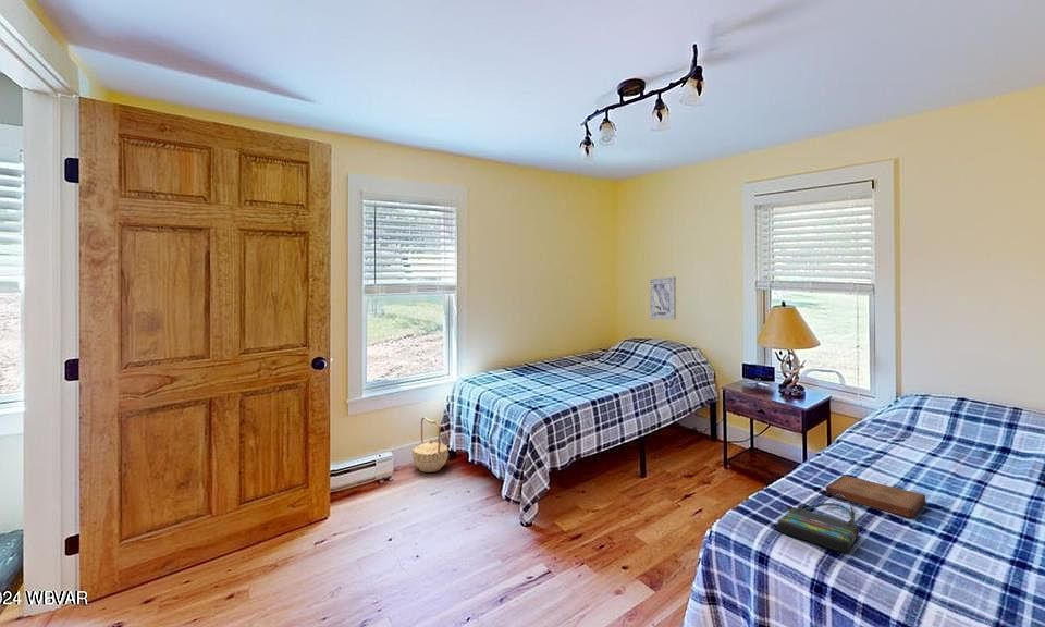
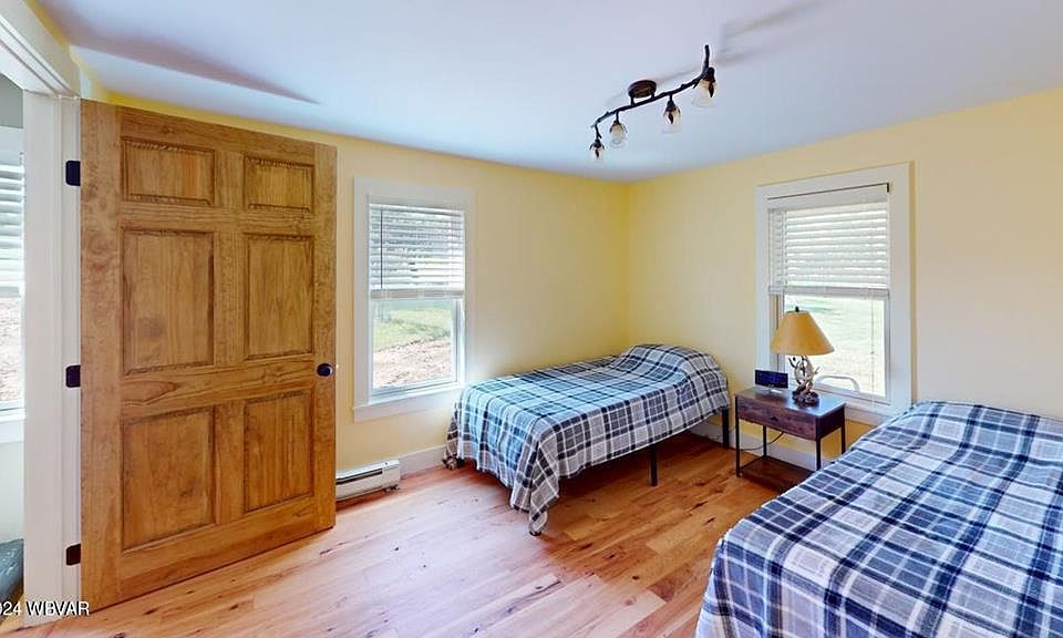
- tote bag (823, 515)
- basket (430, 443)
- book (874, 494)
- wall art (662, 298)
